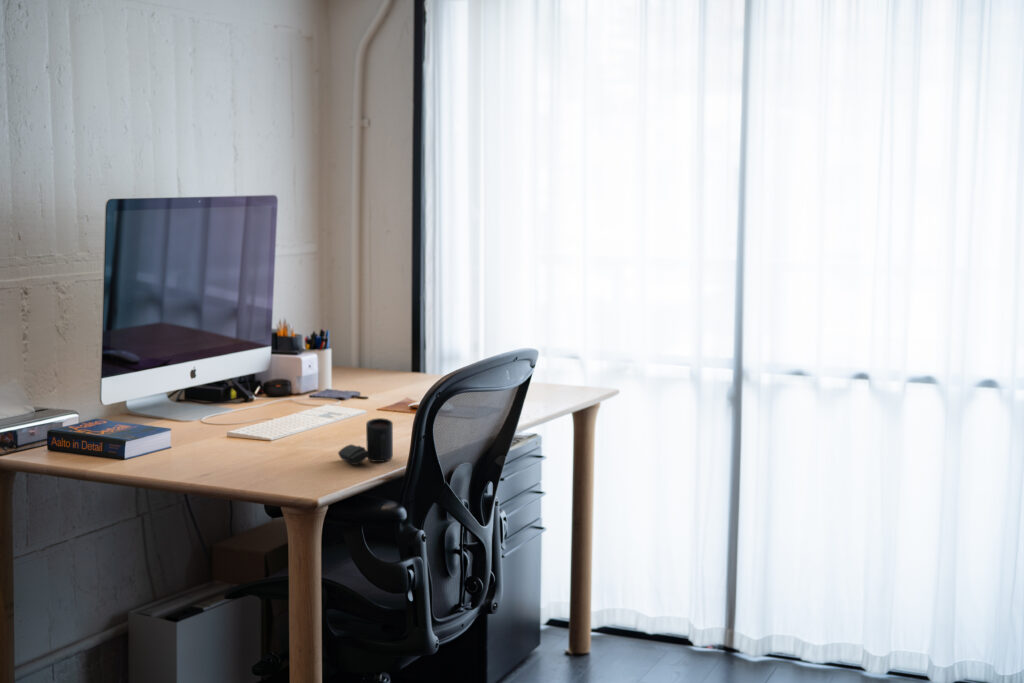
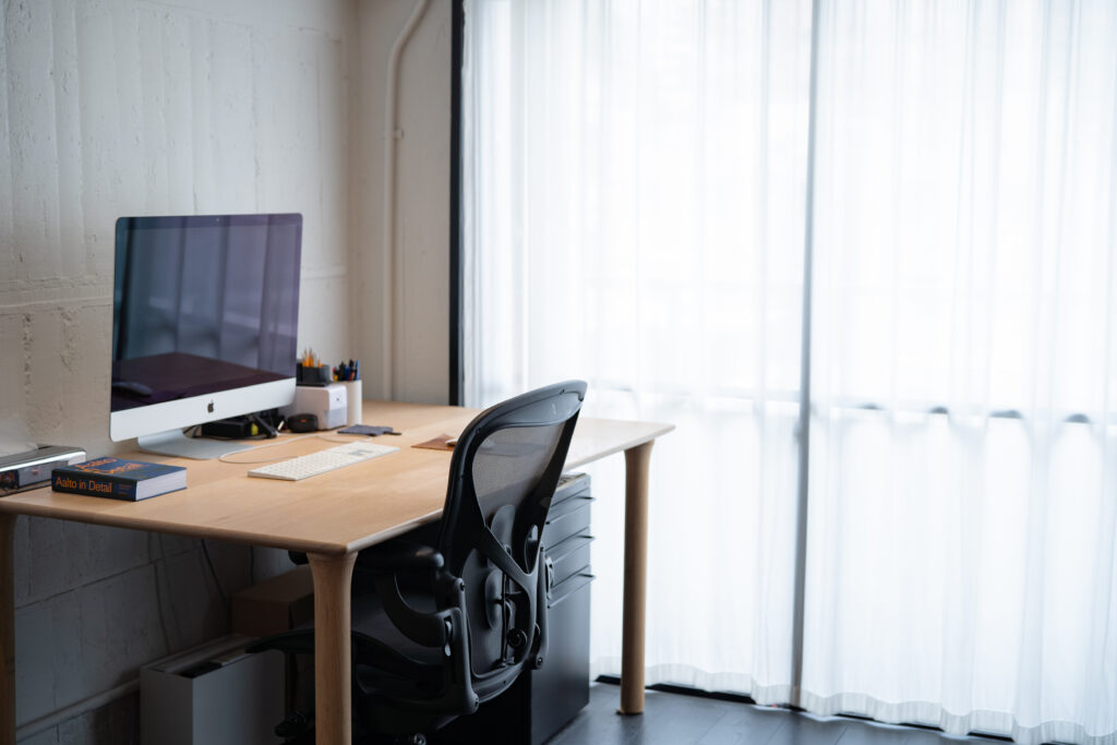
- coffee mug (367, 441)
